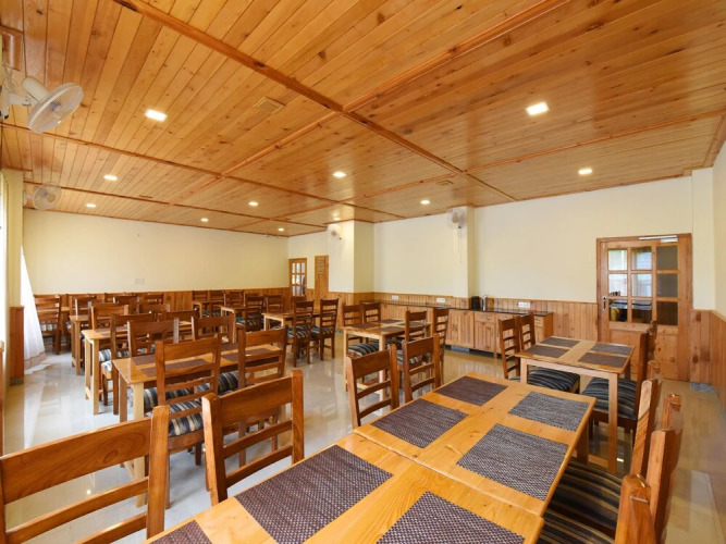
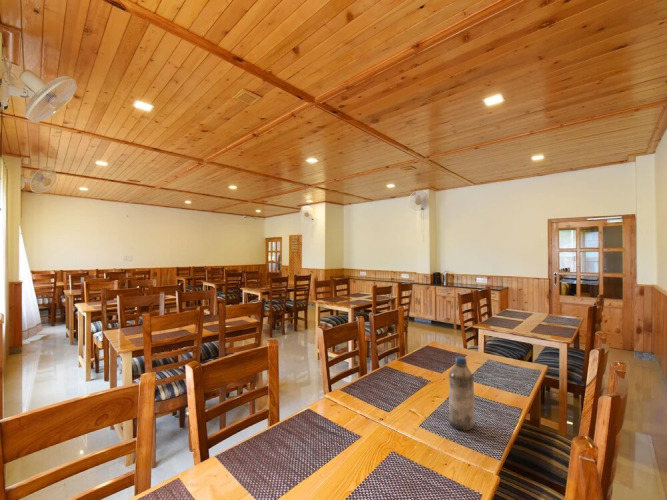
+ water bottle (461, 391)
